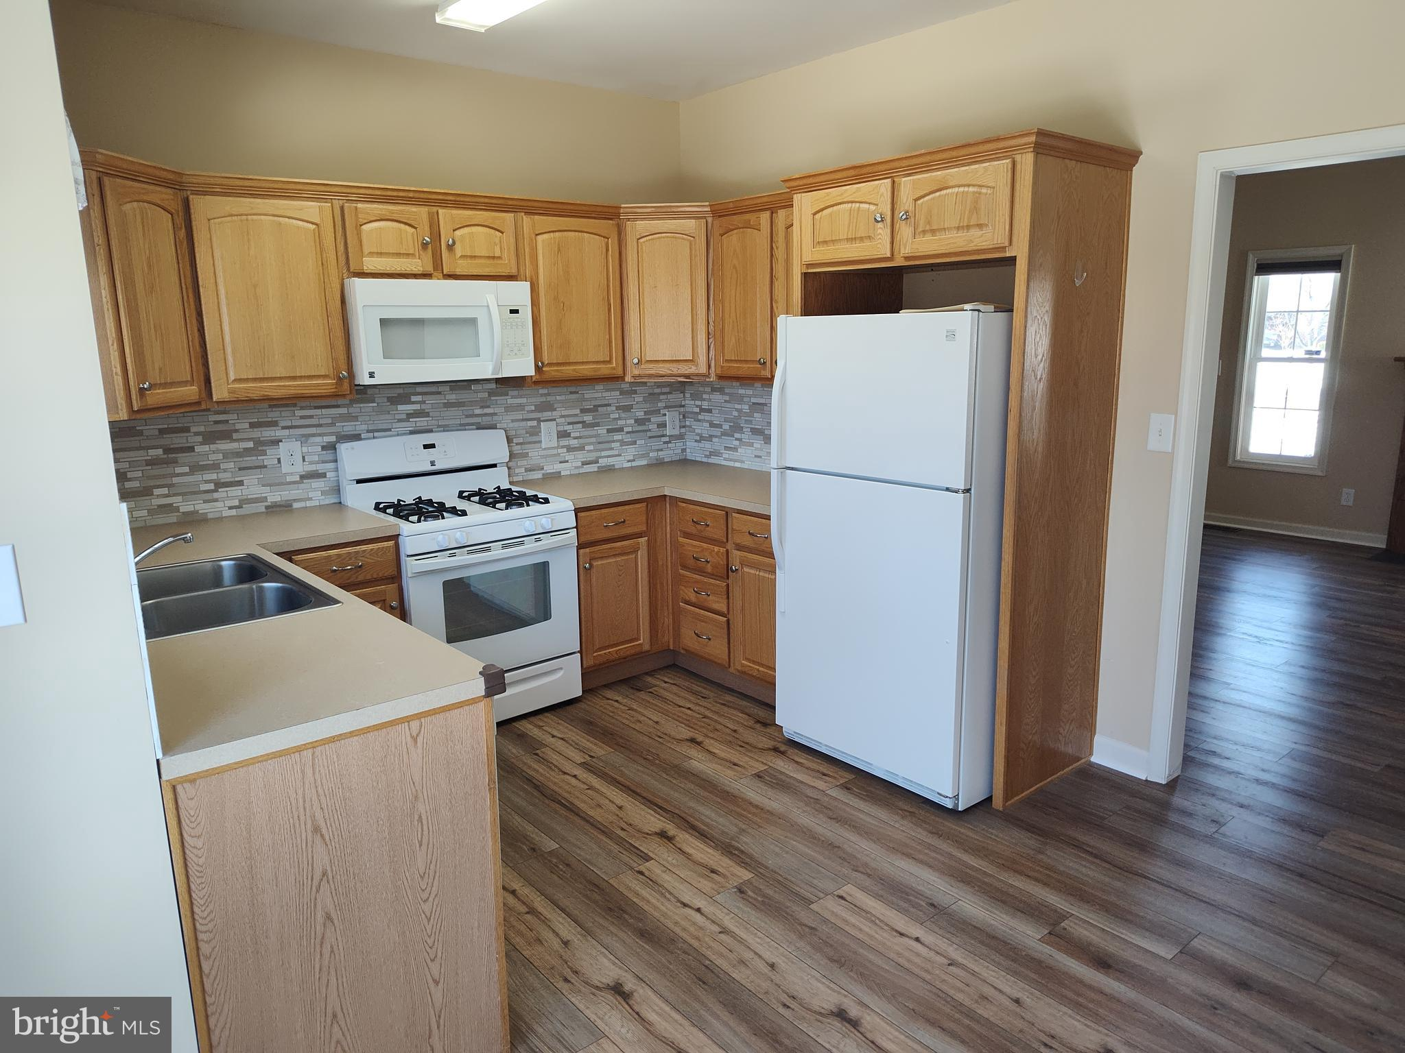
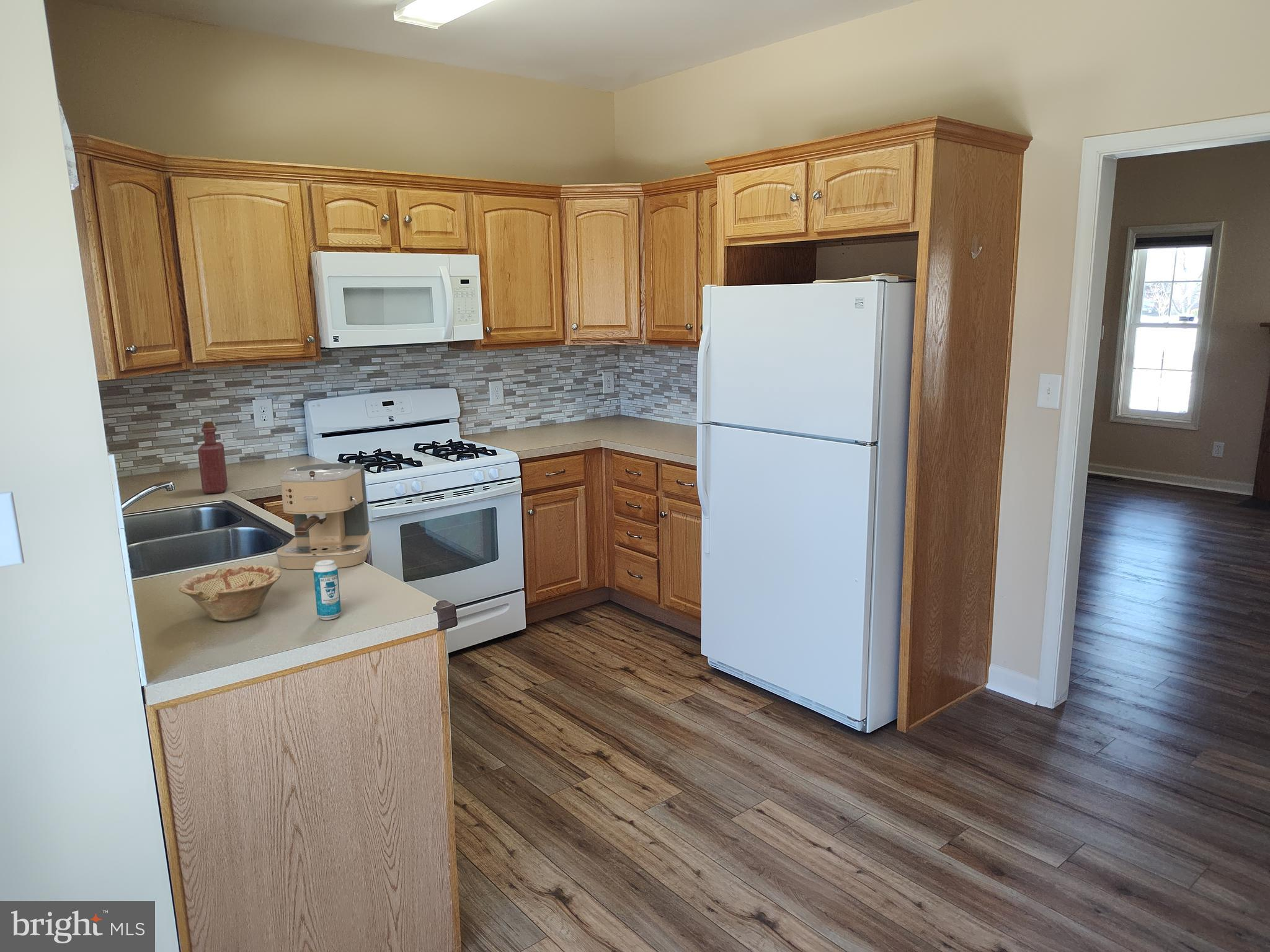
+ beverage can (327, 589)
+ bottle (211, 456)
+ dish (233, 596)
+ coffee maker (322, 513)
